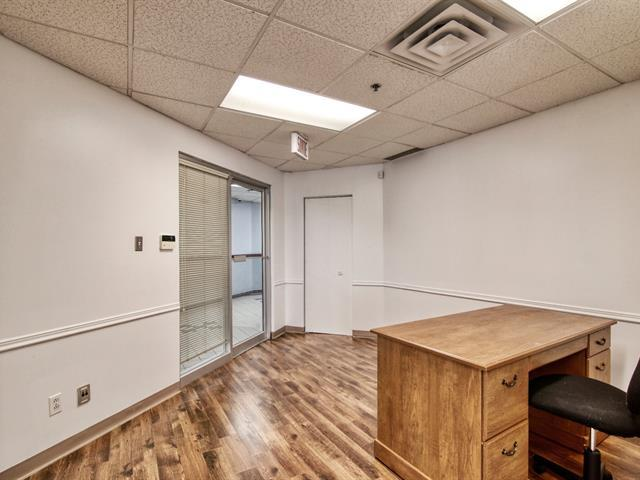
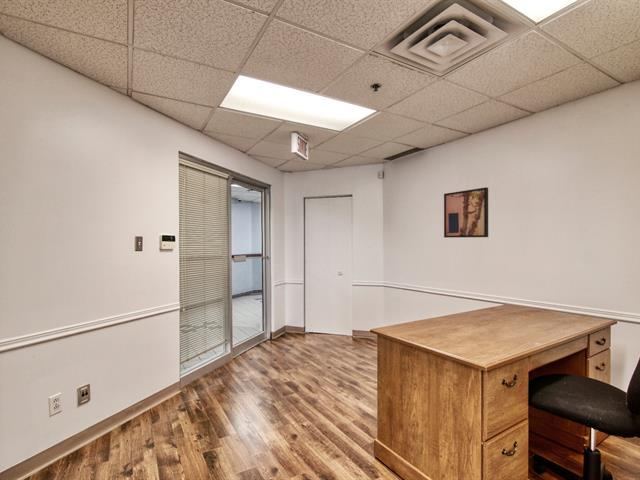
+ wall art (464, 214)
